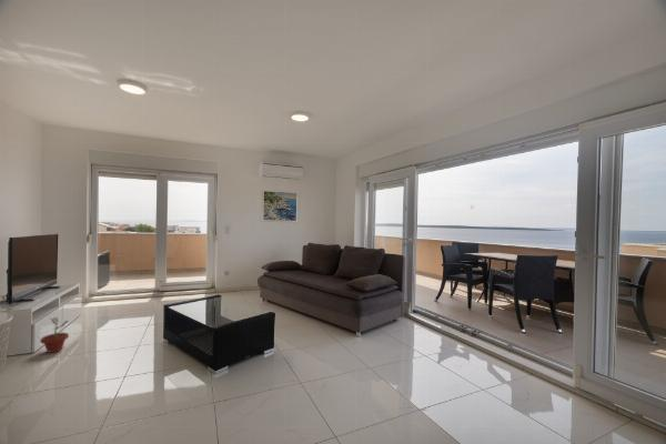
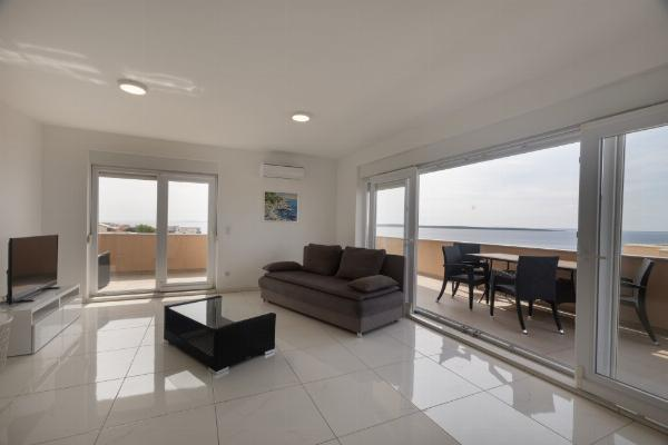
- potted plant (54, 333)
